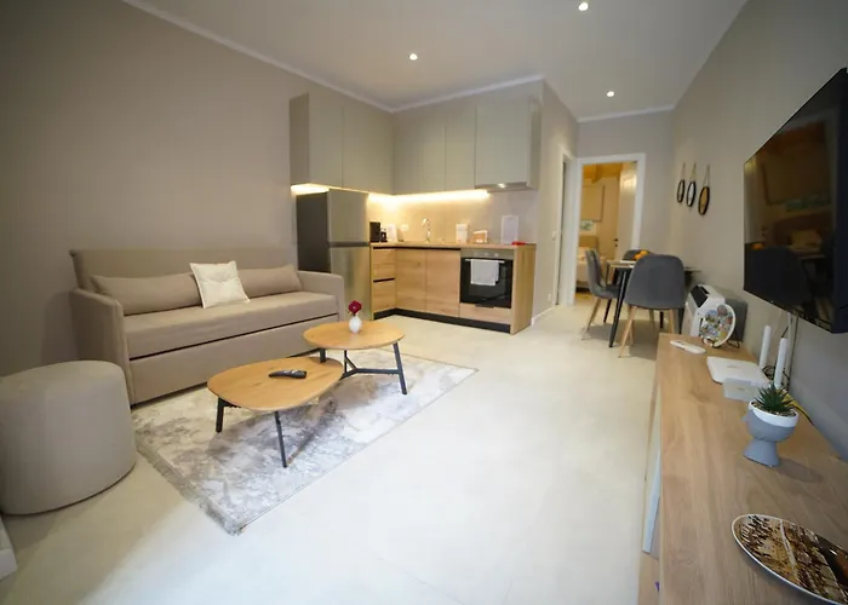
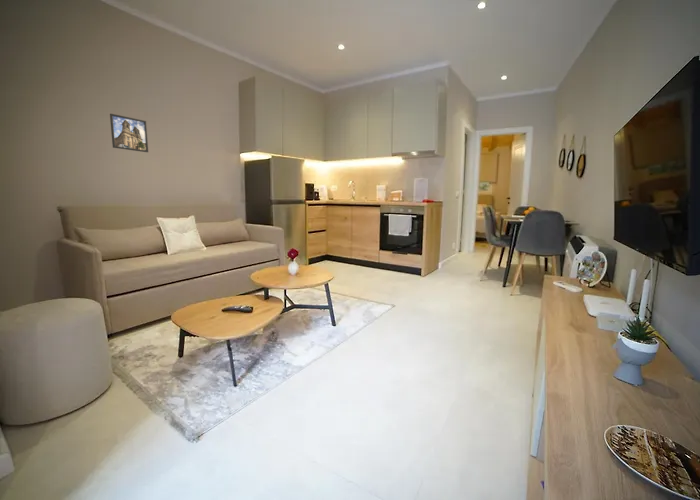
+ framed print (130, 133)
